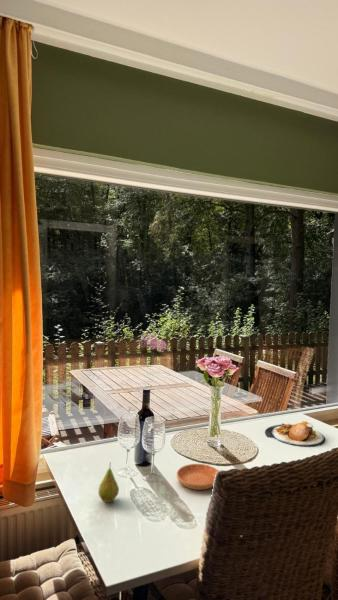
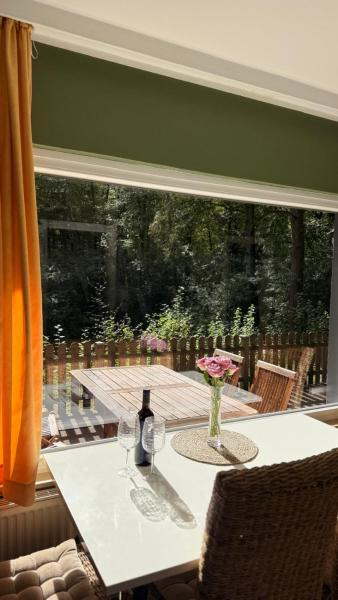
- saucer (198, 477)
- fruit (108, 483)
- plate (294, 427)
